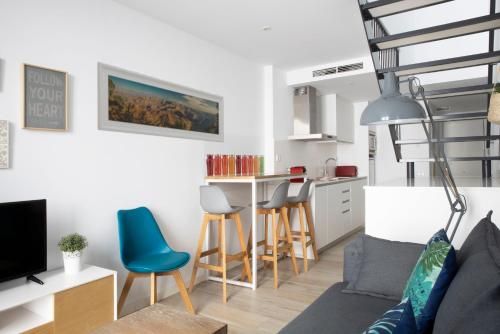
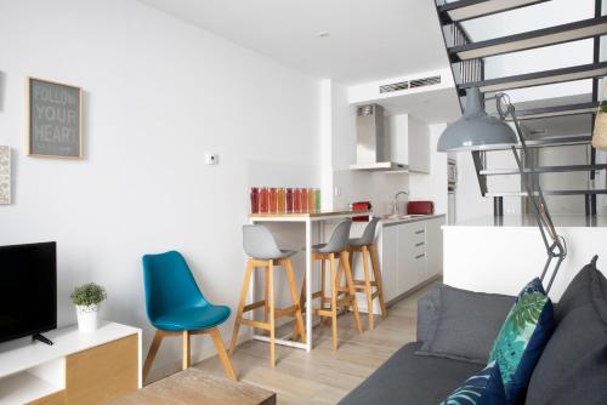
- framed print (172, 109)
